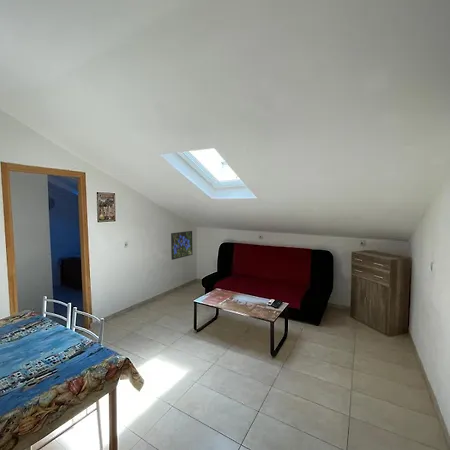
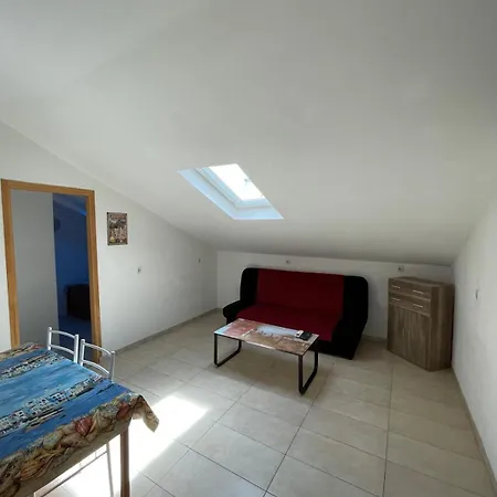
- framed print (182, 244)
